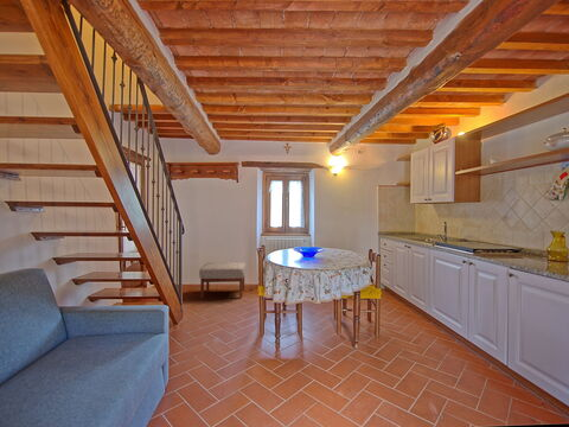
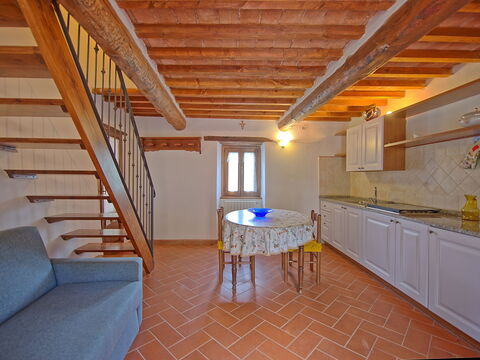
- ottoman (223, 279)
